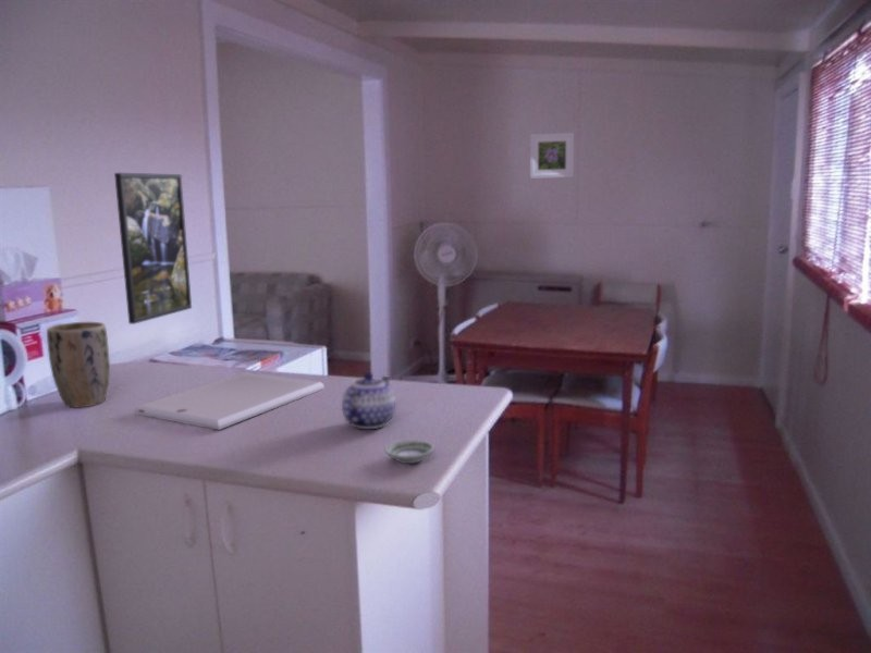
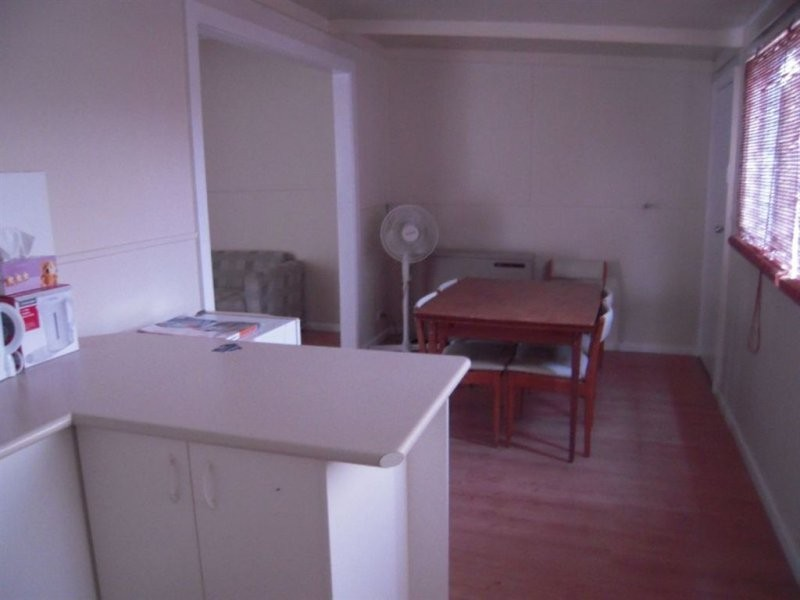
- saucer (409, 453)
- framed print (552, 156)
- plant pot (79, 364)
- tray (234, 396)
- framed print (156, 245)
- teapot (368, 398)
